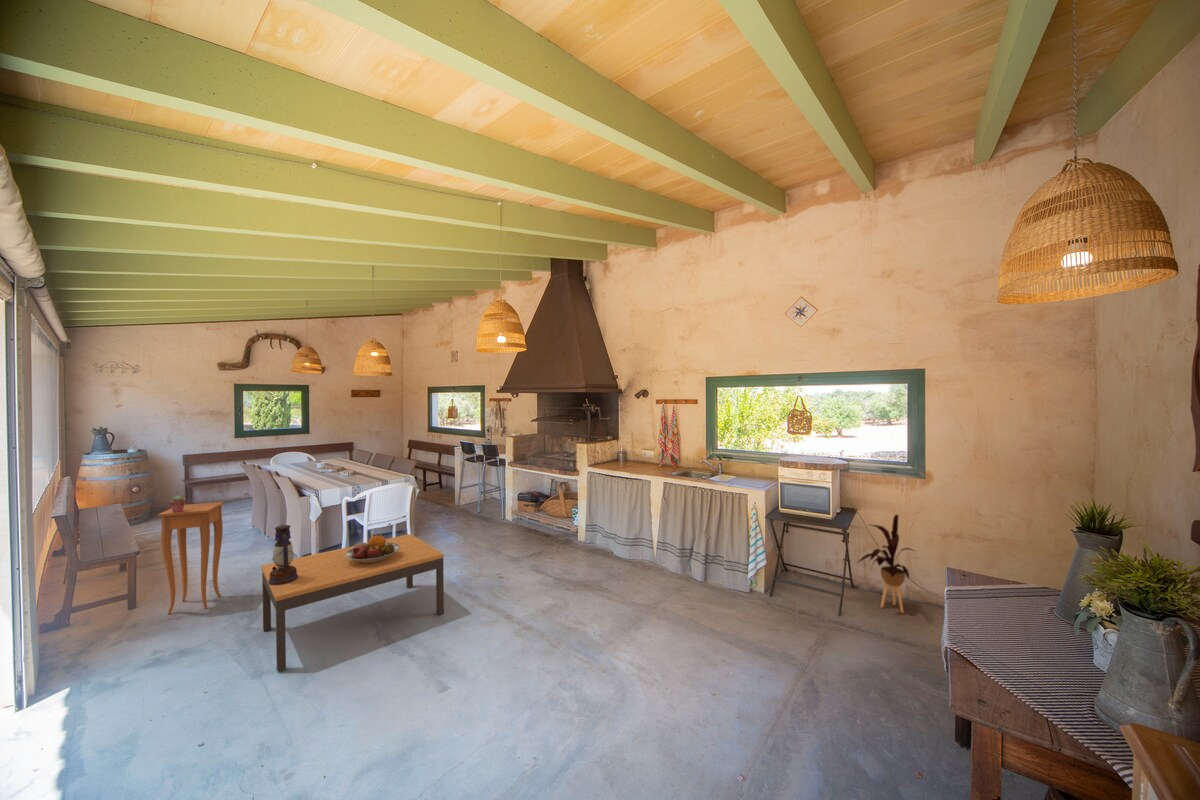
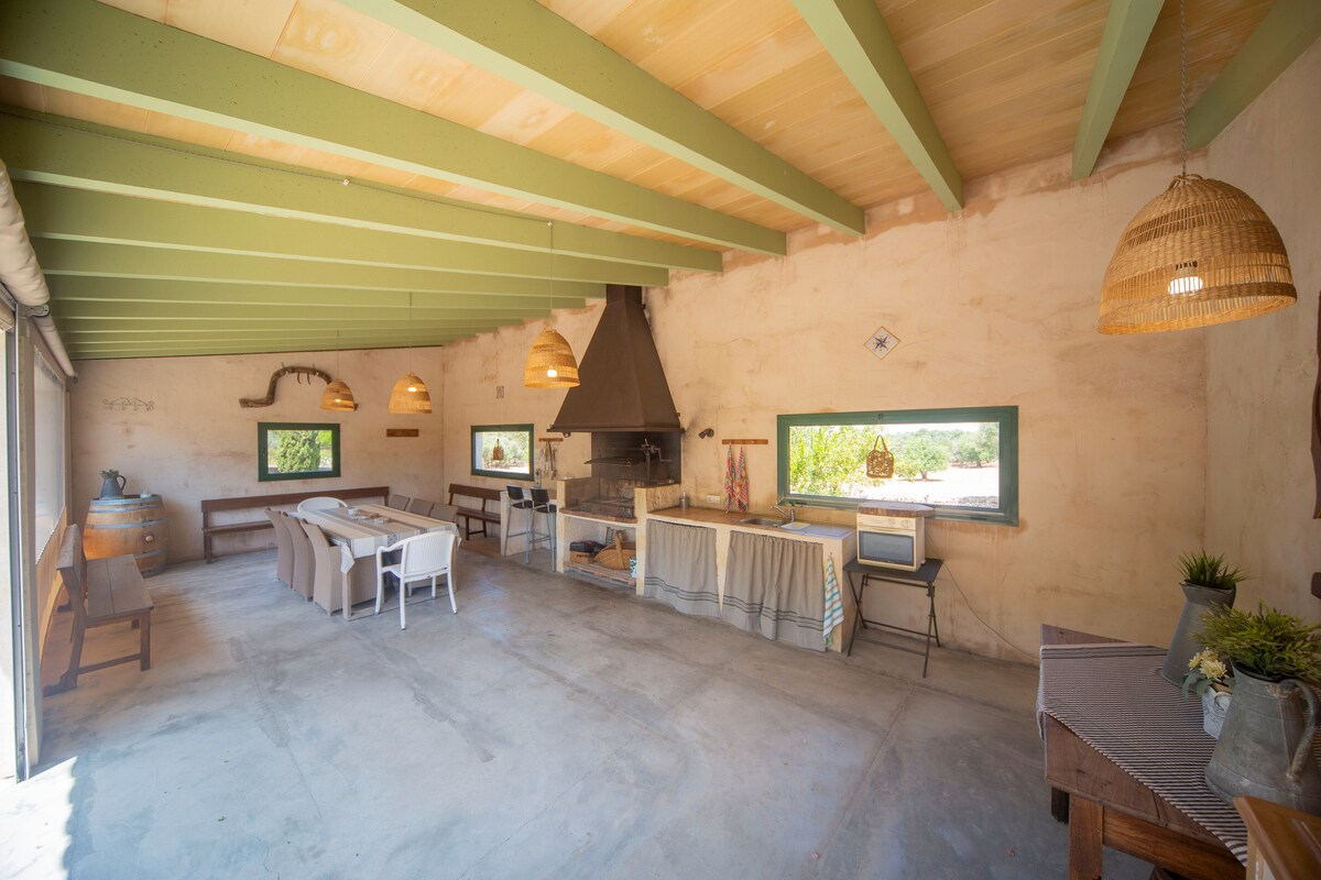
- lantern (283, 552)
- potted succulent (177, 503)
- coffee table (356, 590)
- house plant (886, 559)
- fruit bowl (372, 548)
- side table (186, 556)
